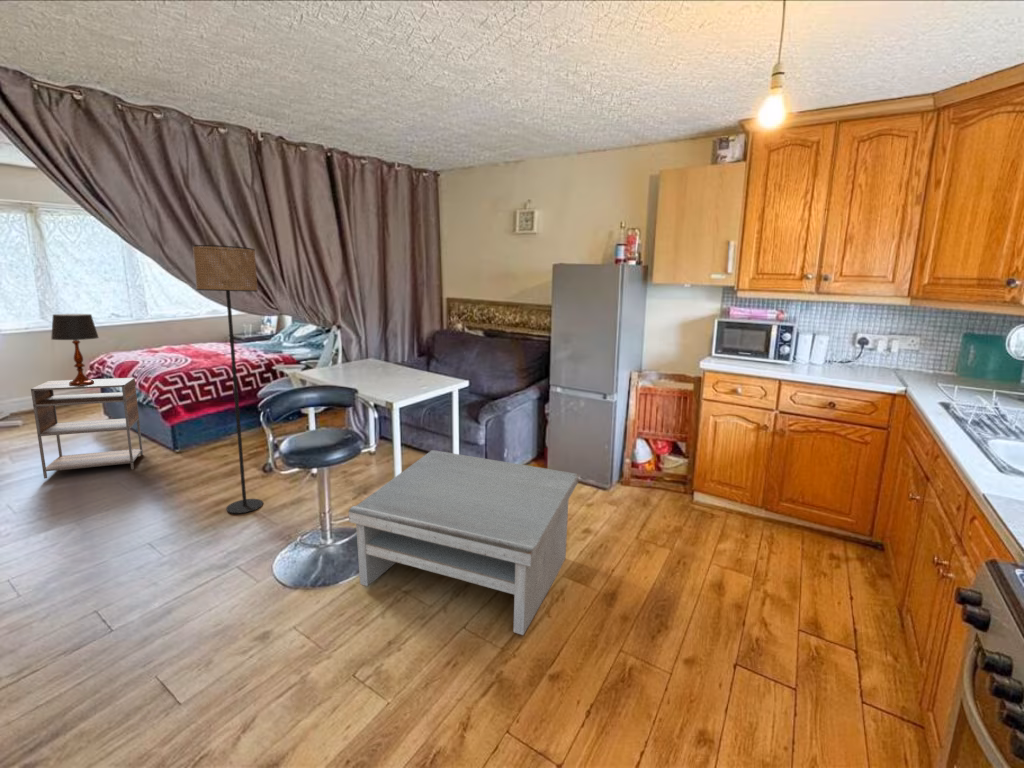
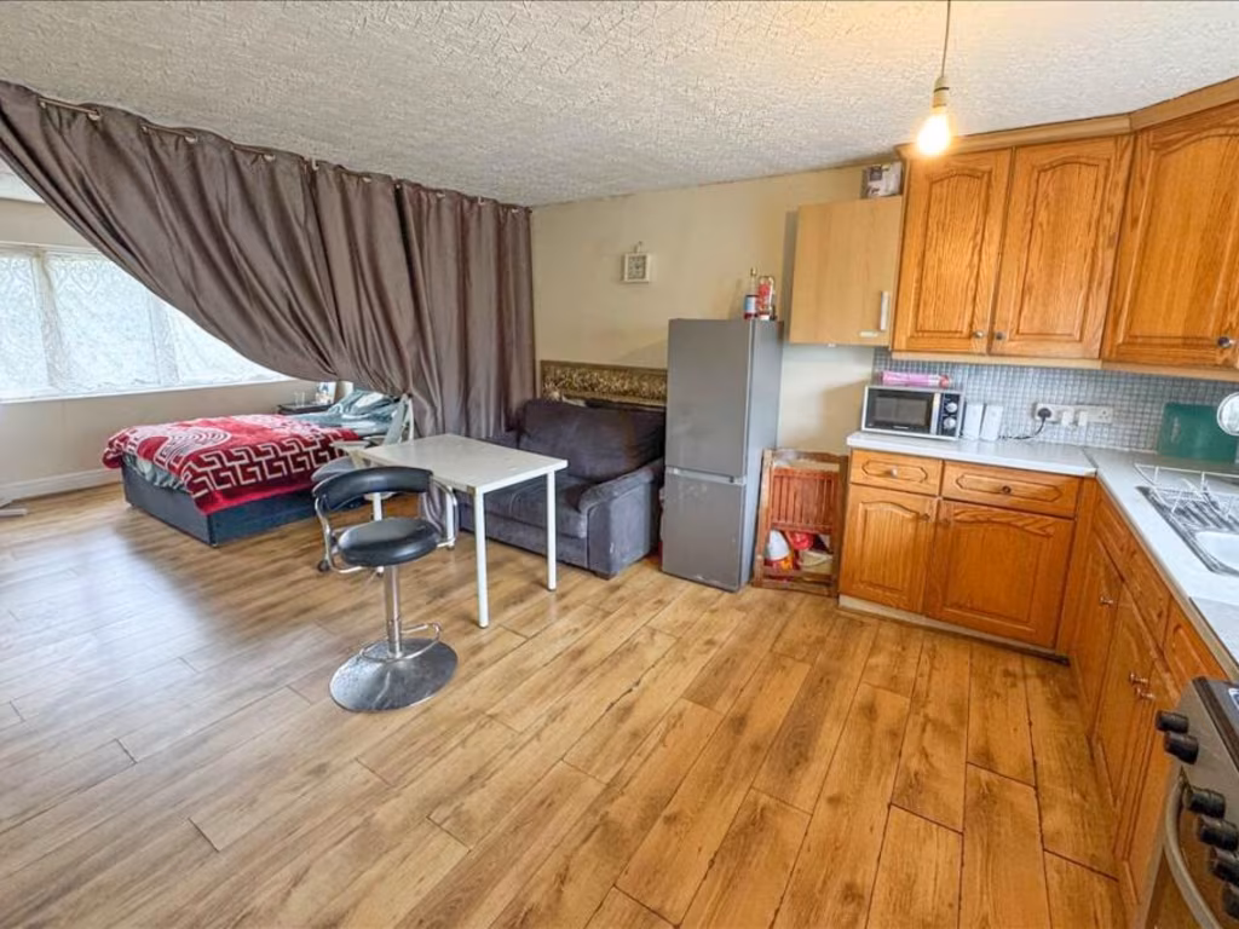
- coffee table (470, 527)
- nightstand (91, 425)
- table lamp (77, 349)
- floor lamp (235, 383)
